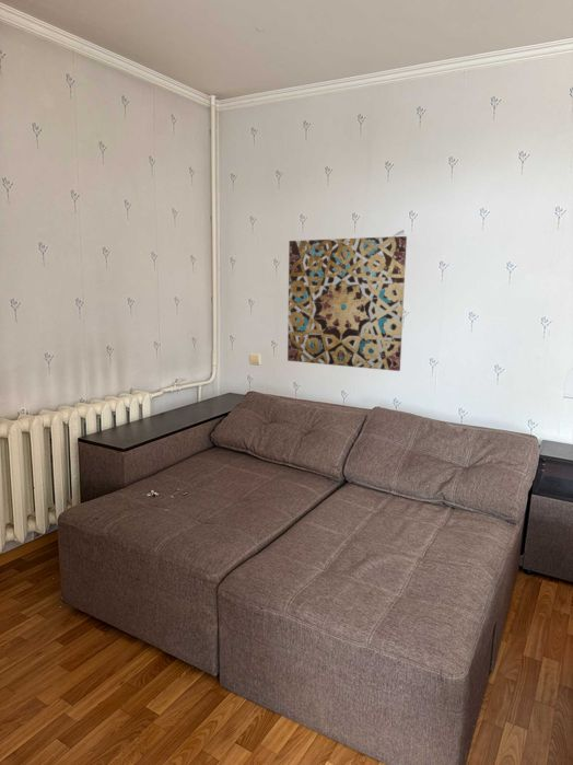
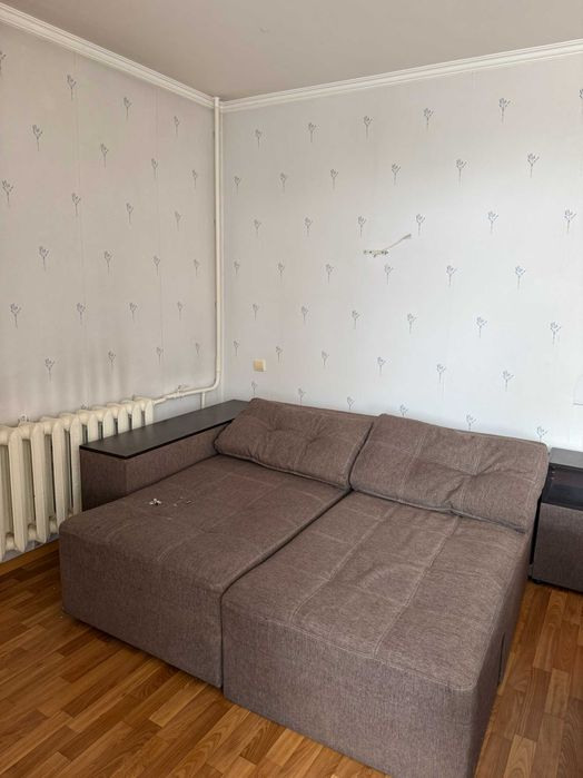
- wall art (342, 303)
